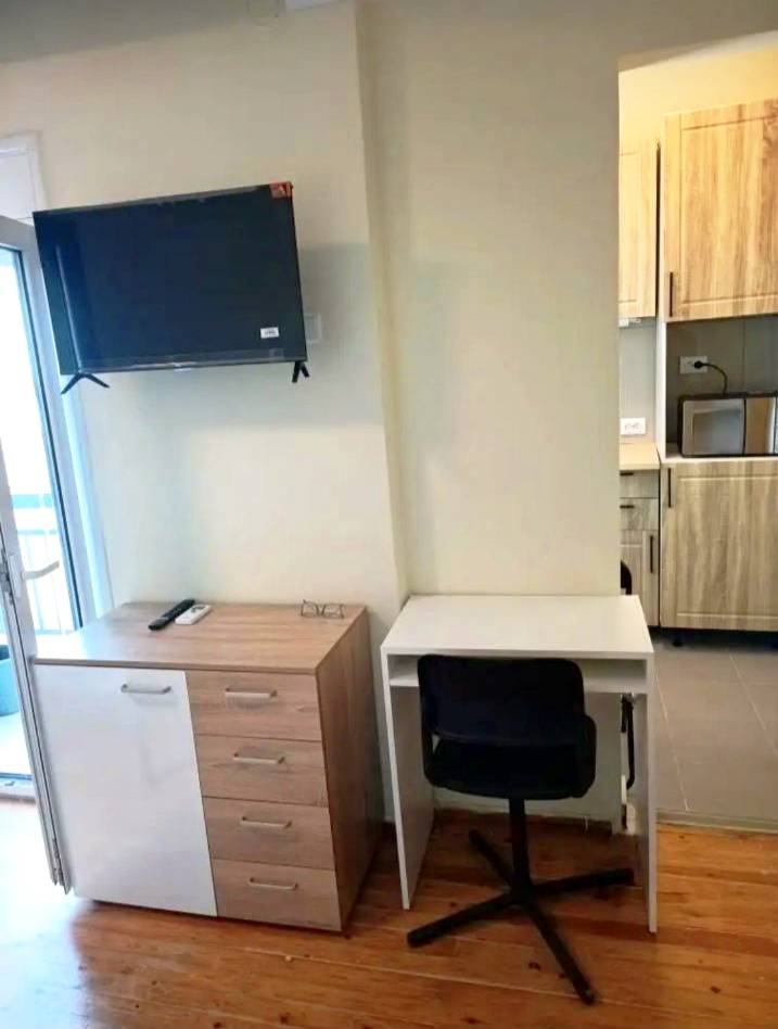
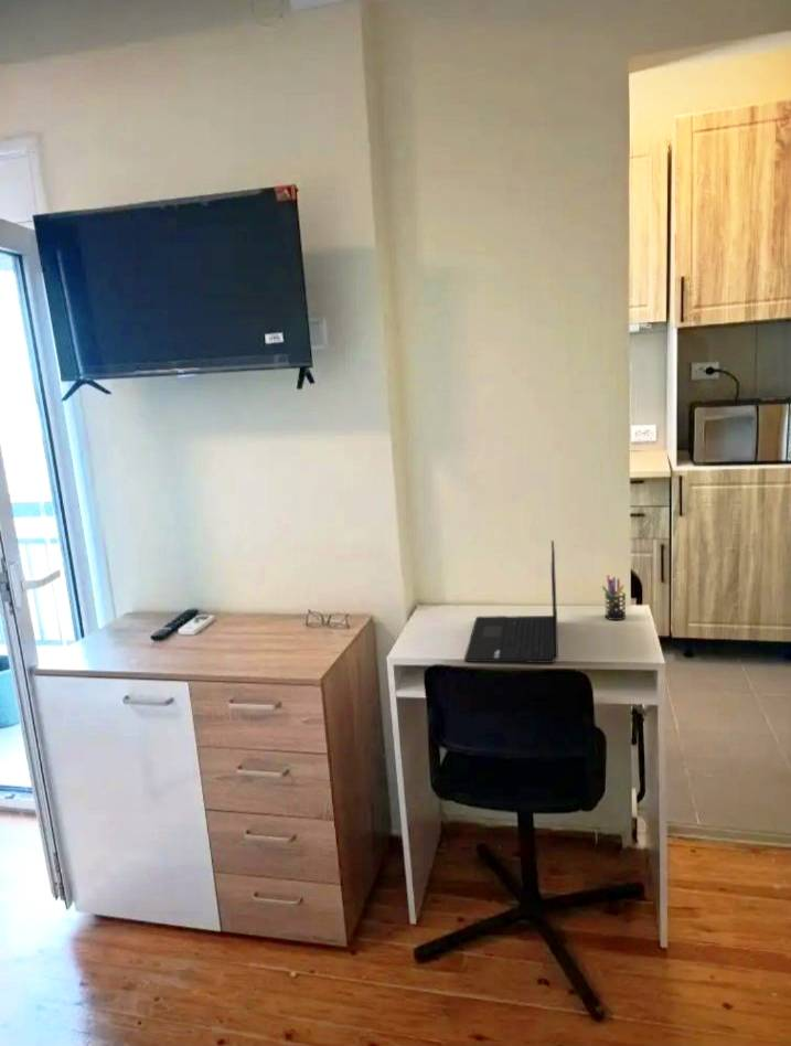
+ pen holder (612, 597)
+ laptop (505, 616)
